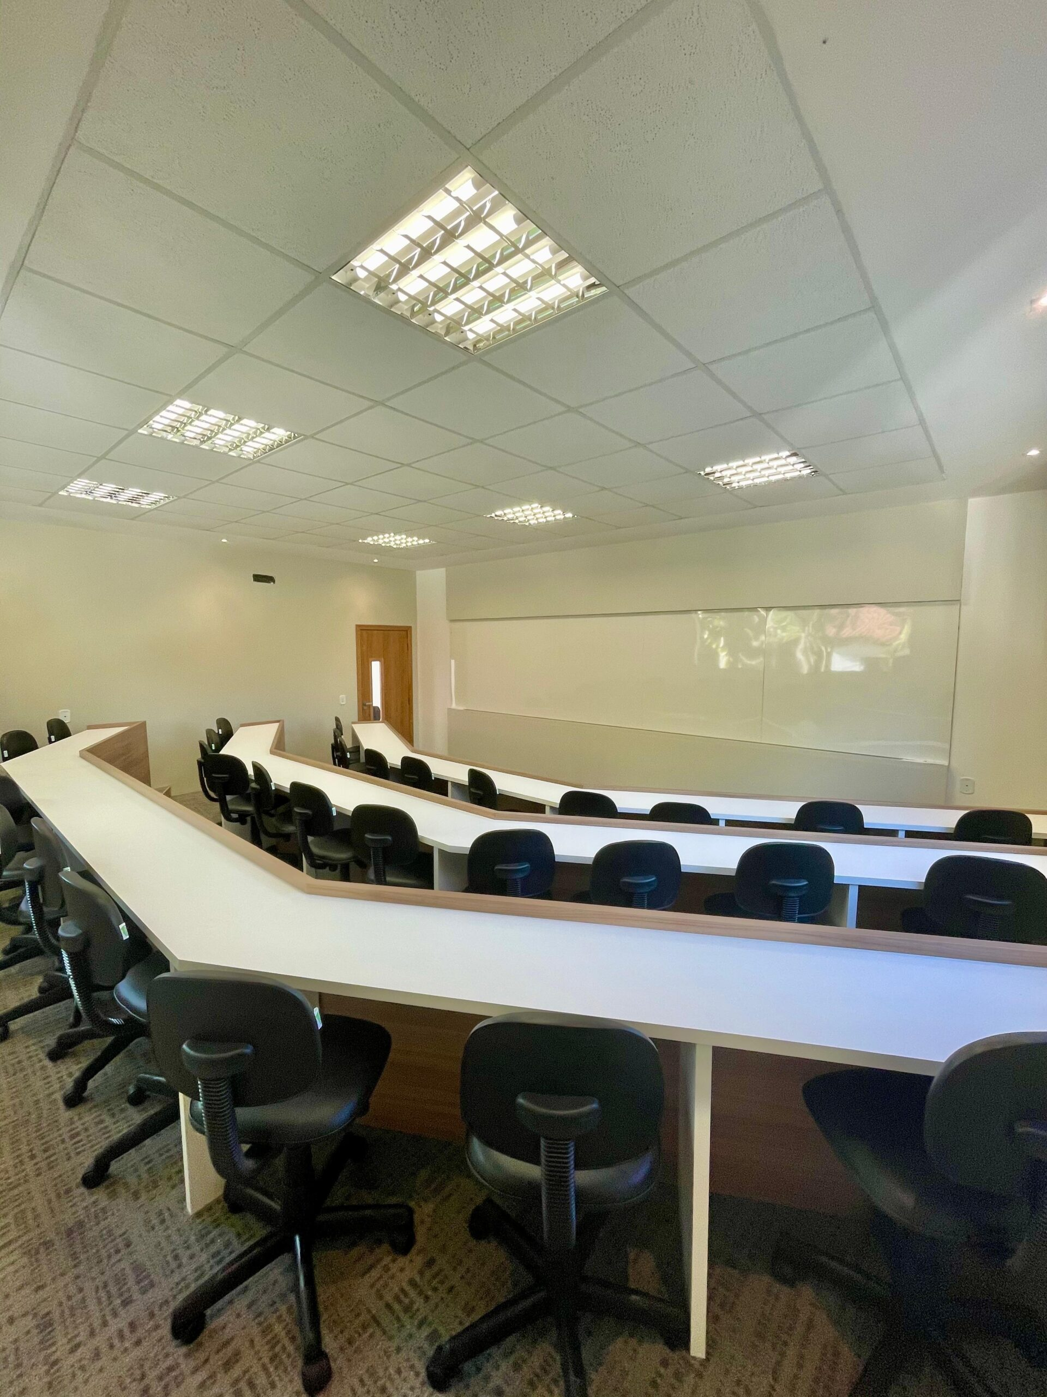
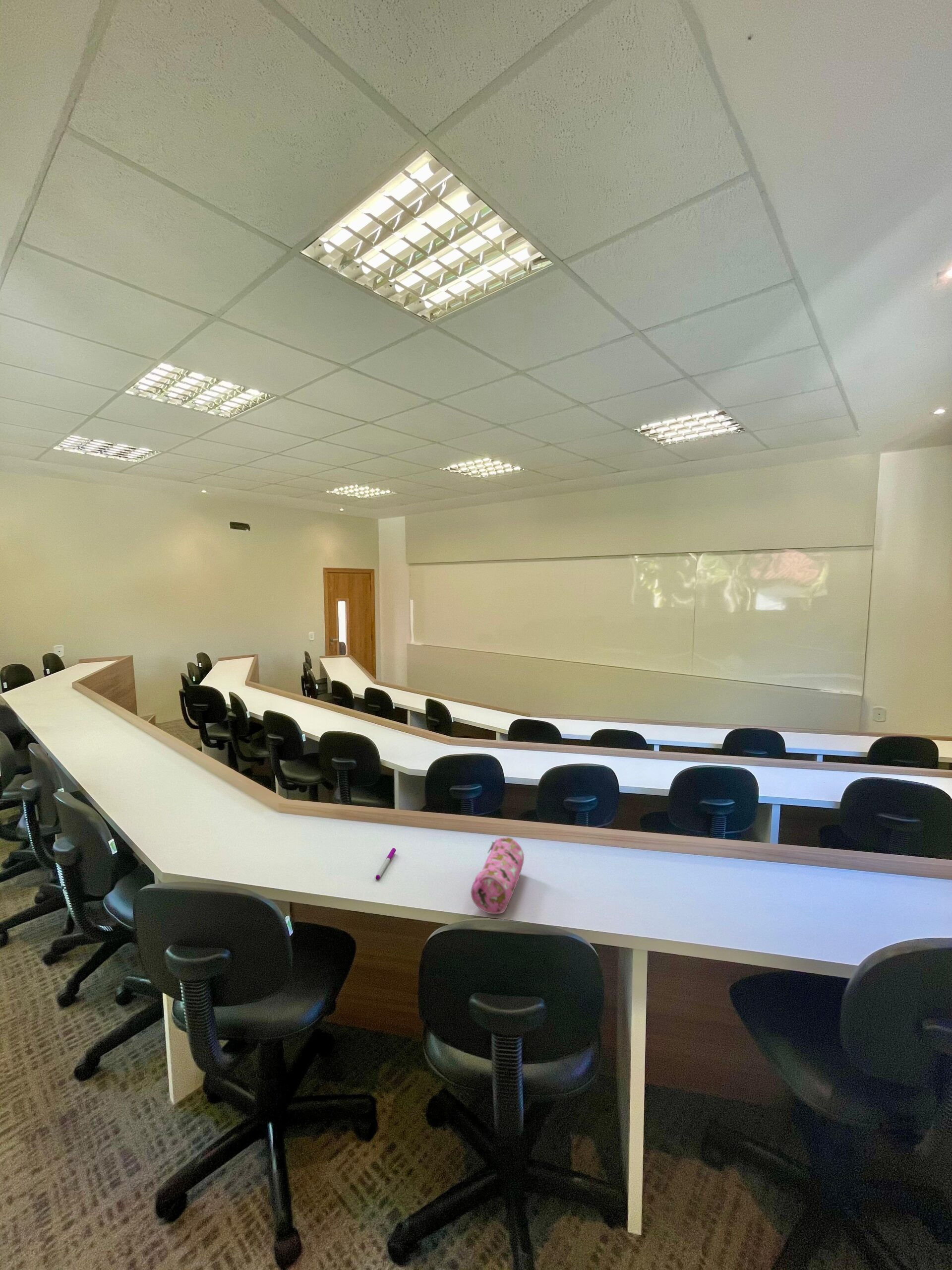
+ pen (386, 863)
+ pencil case (499, 873)
